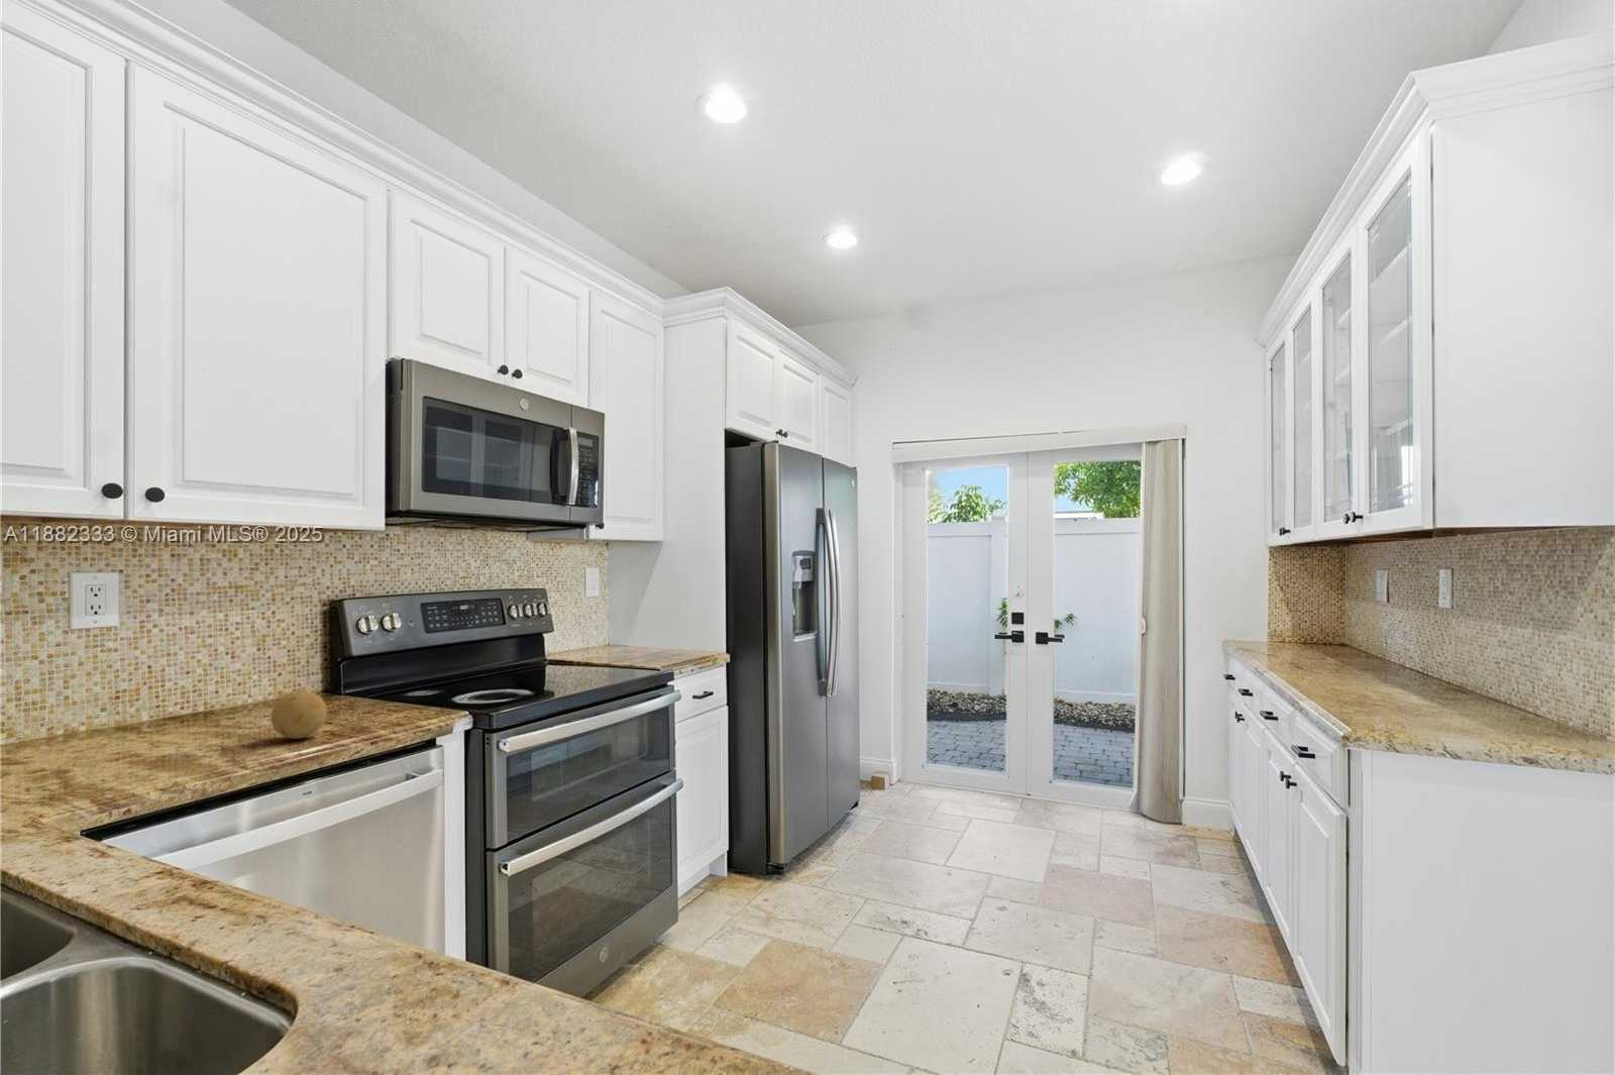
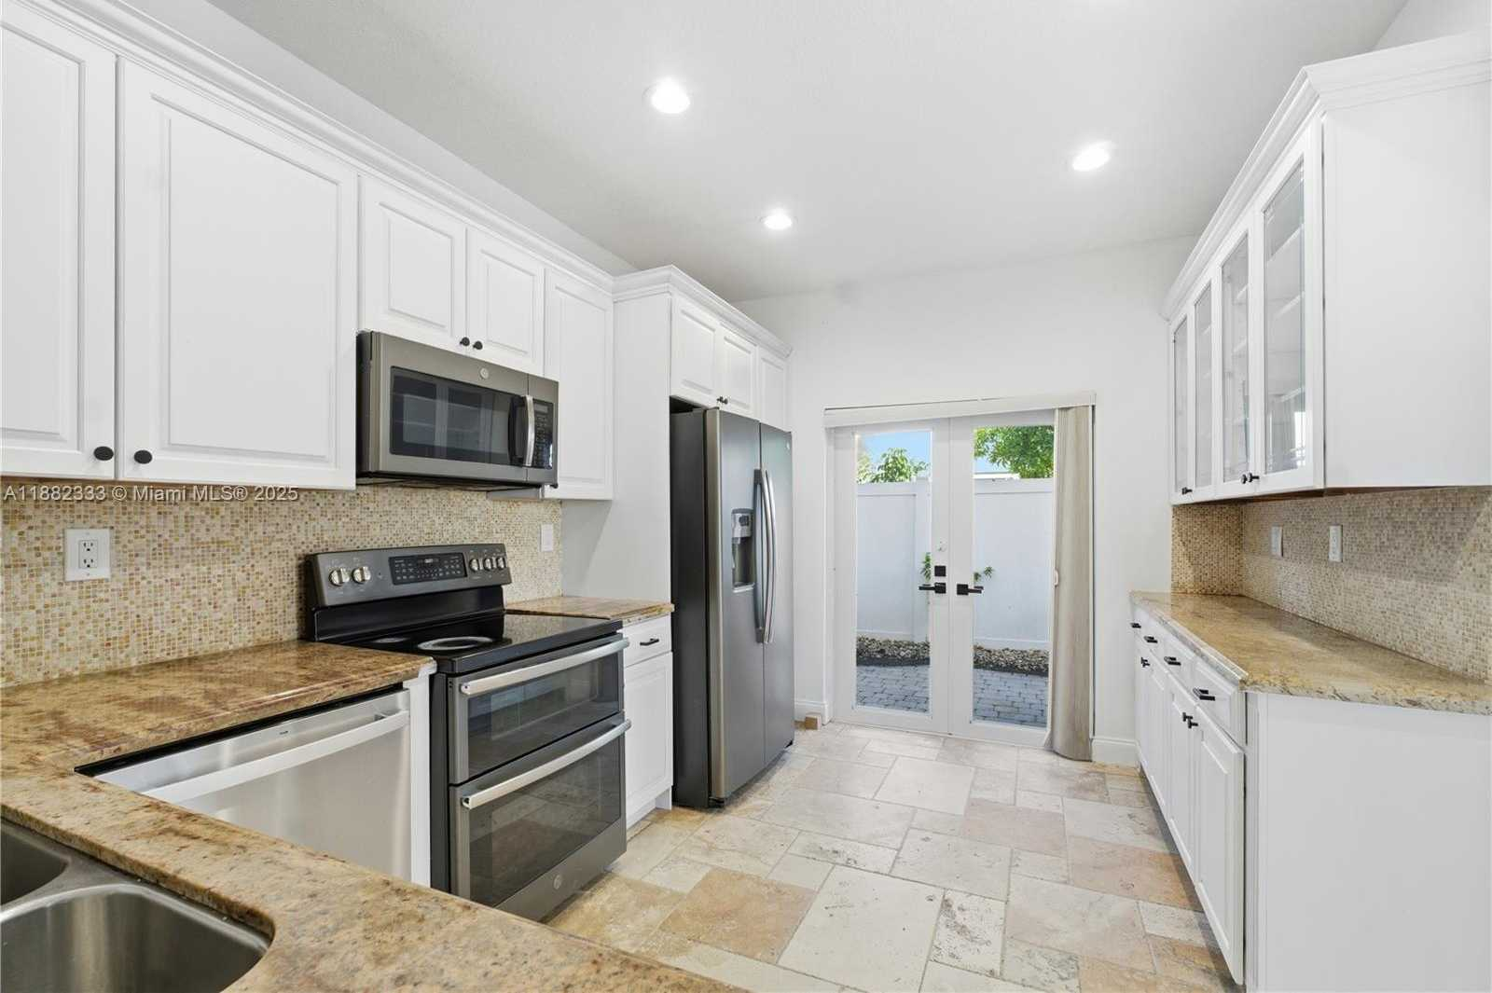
- fruit (299, 714)
